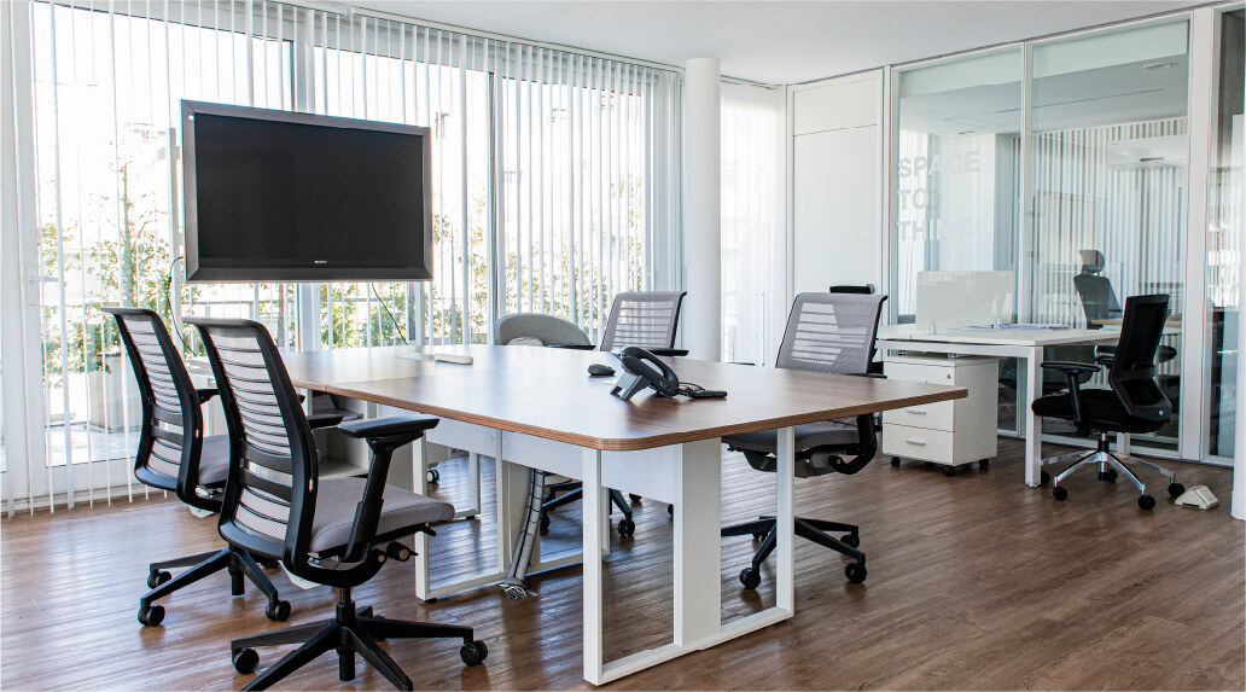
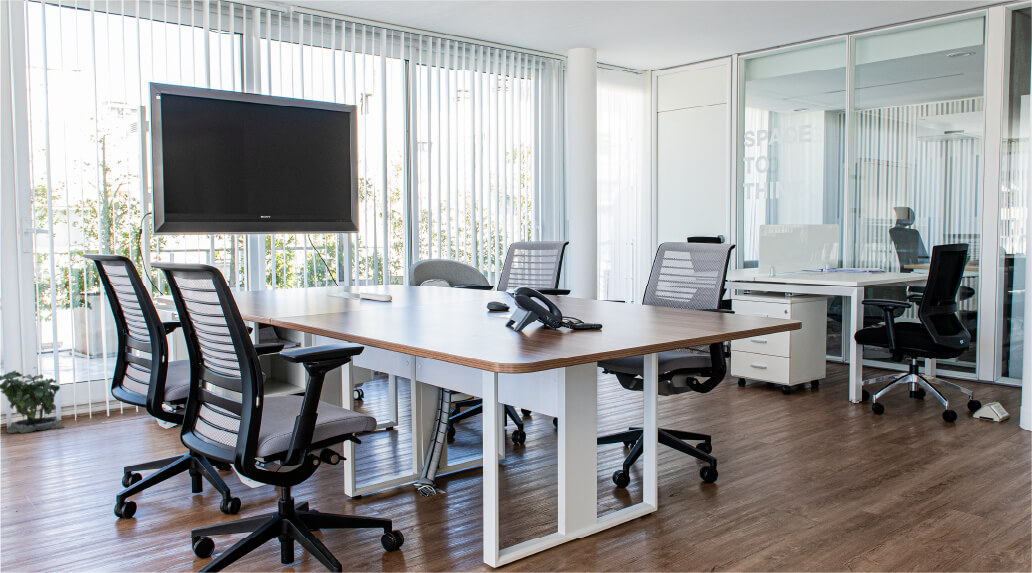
+ potted plant (29, 397)
